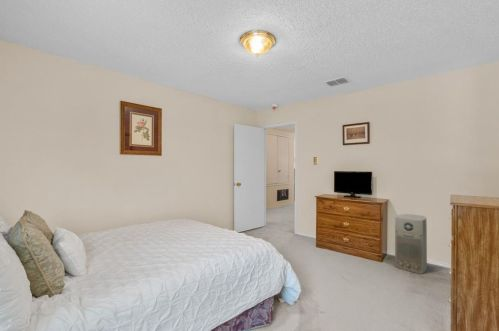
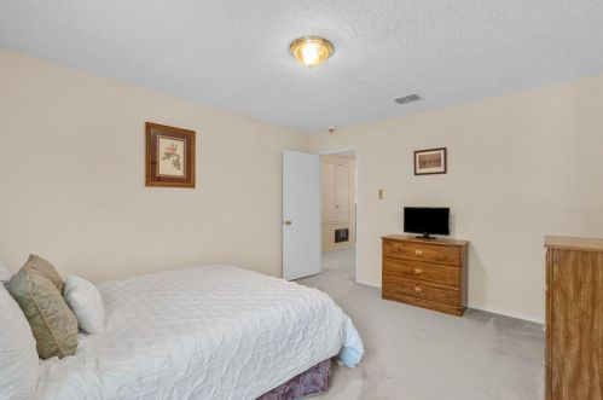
- air purifier (411, 241)
